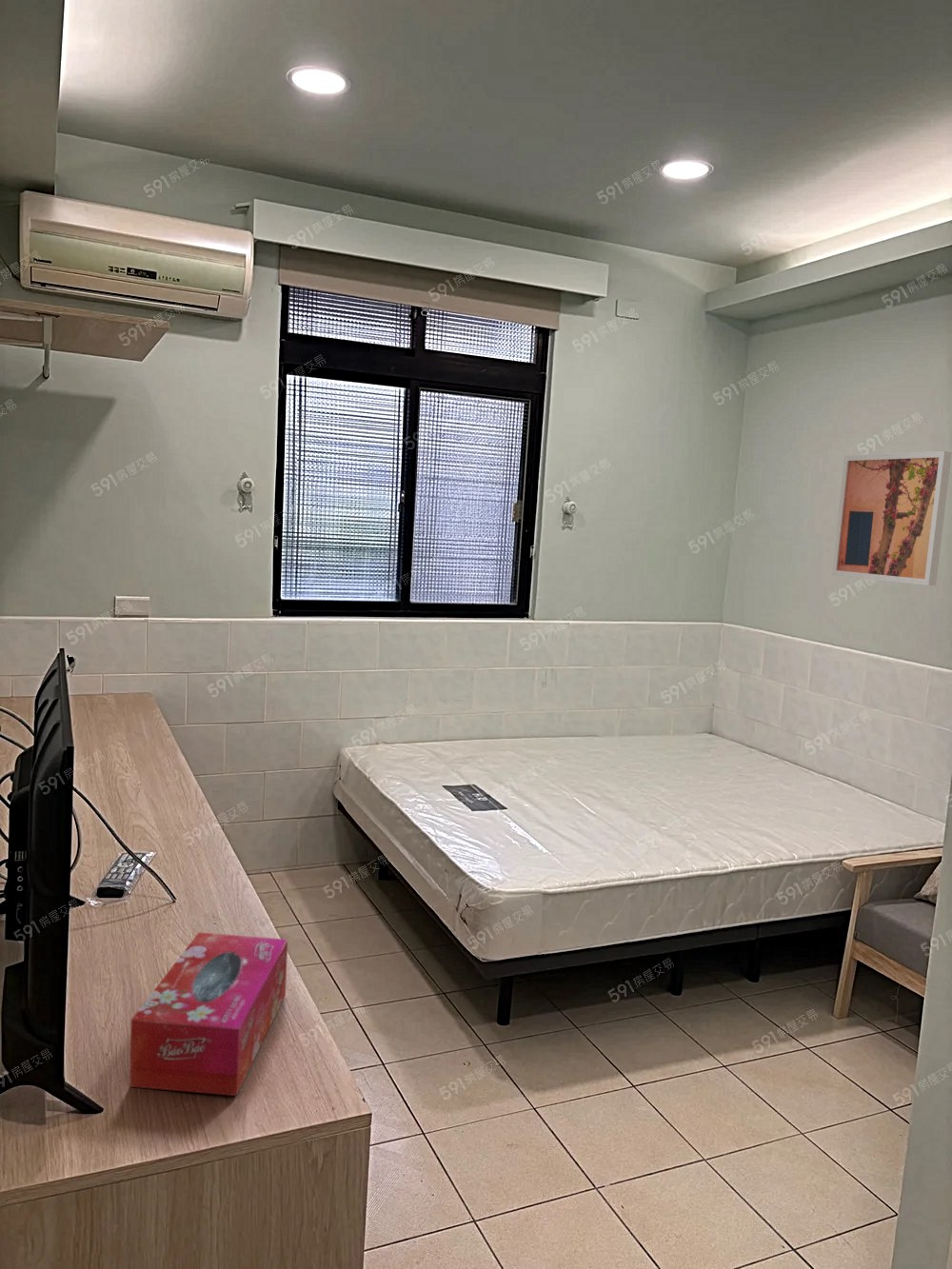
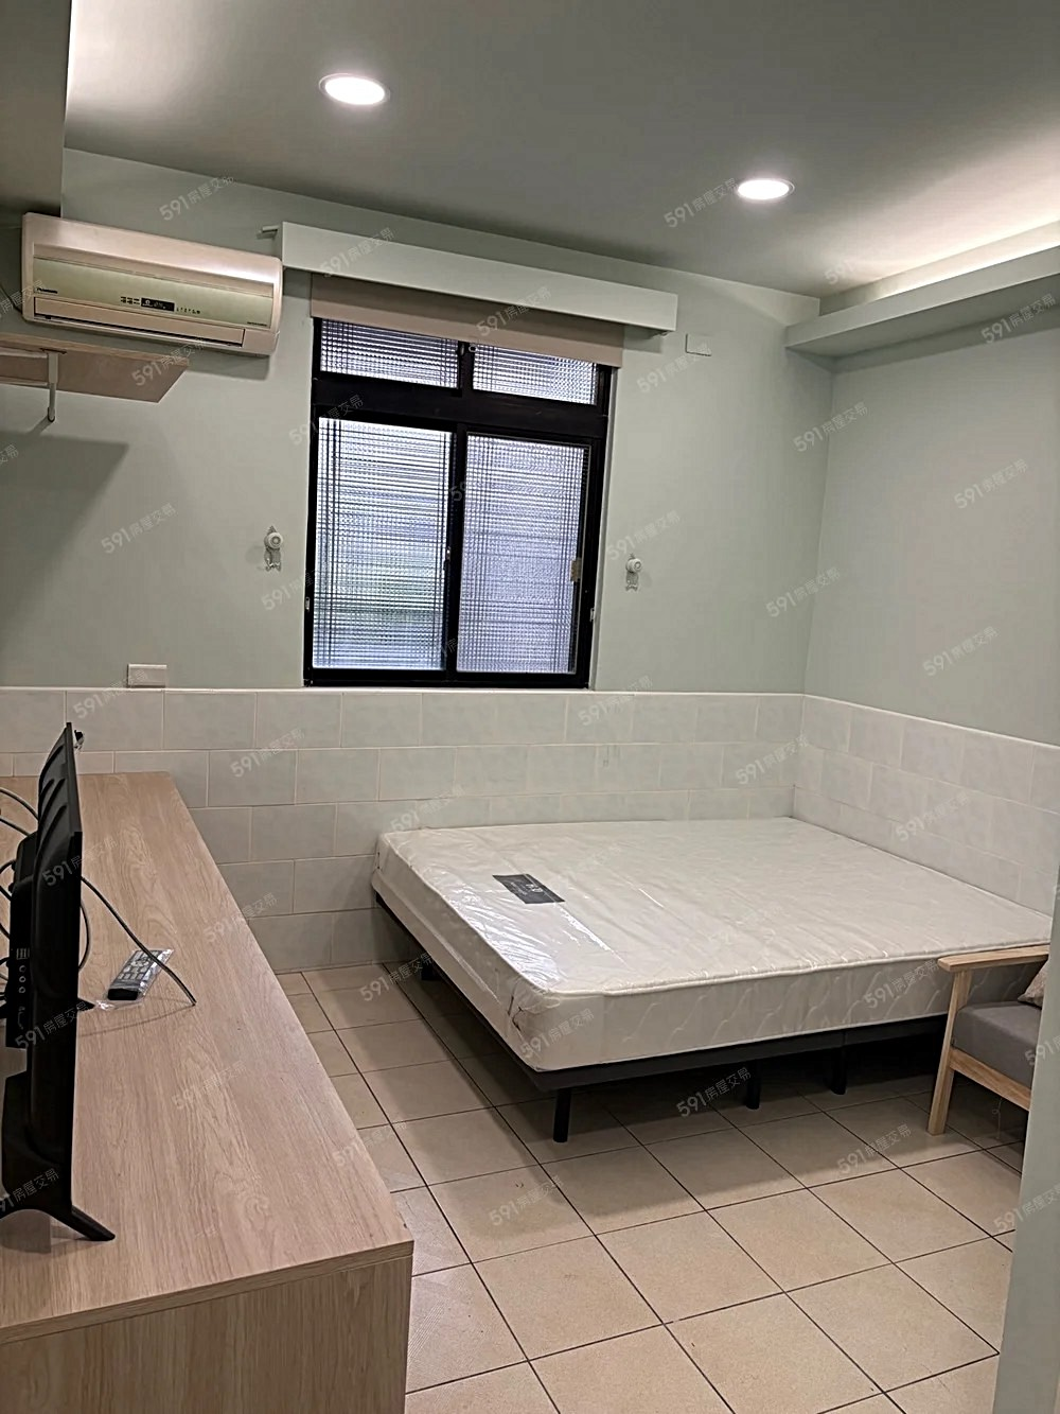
- wall art (887, 517)
- tissue box (215, 1006)
